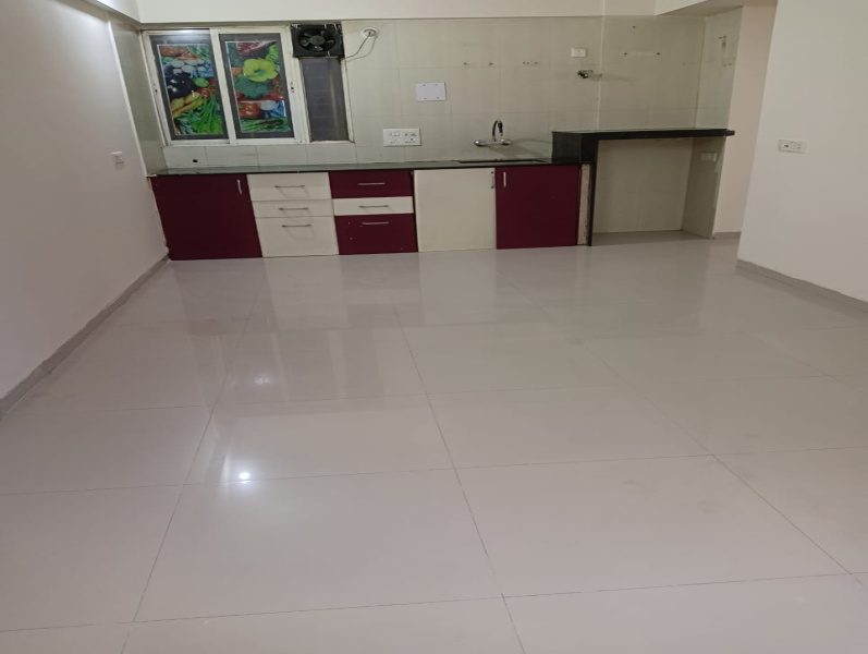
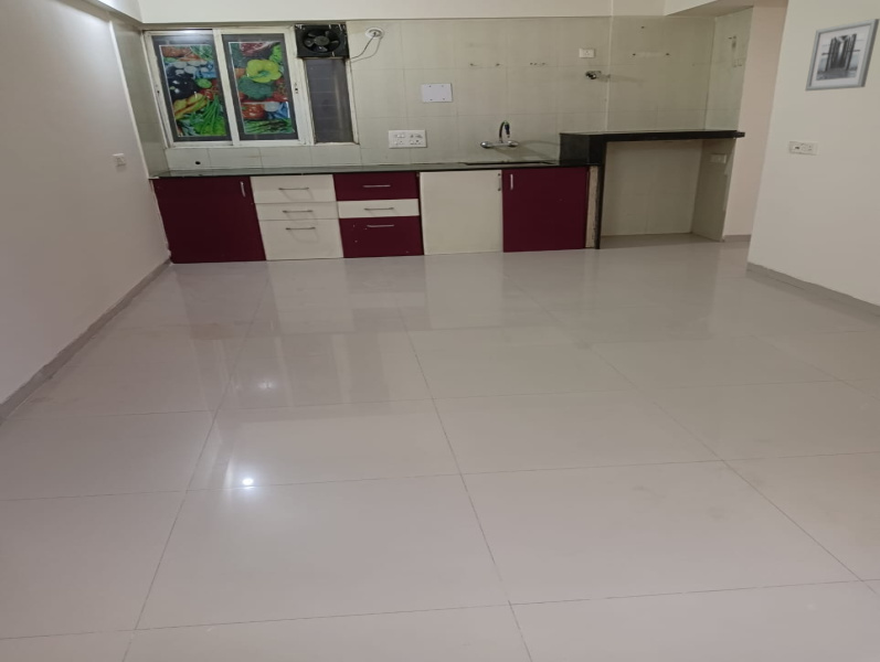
+ wall art (839, 57)
